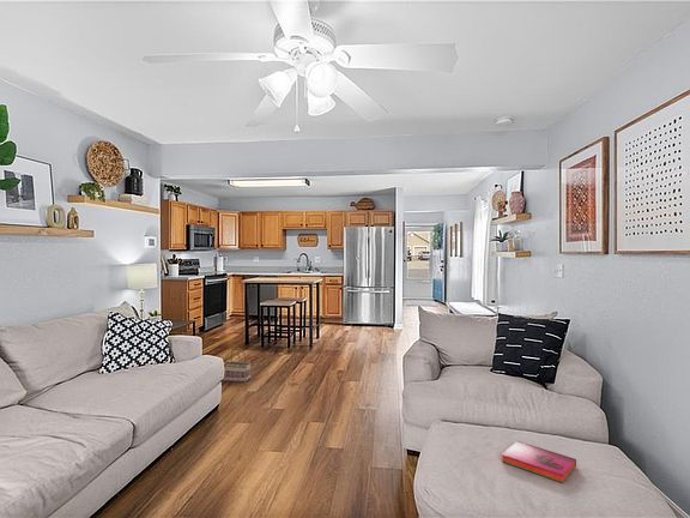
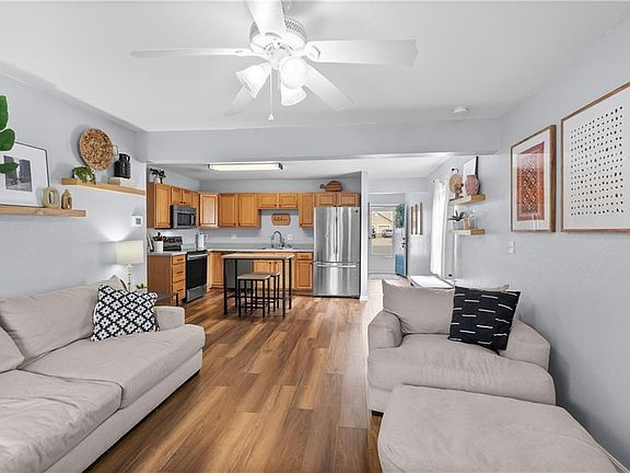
- basket (235, 363)
- hardback book (538, 459)
